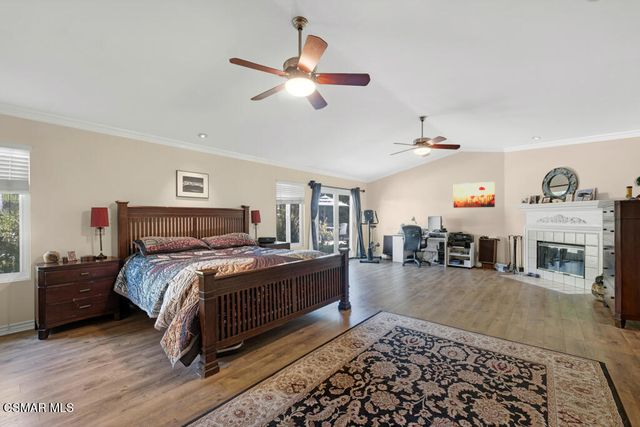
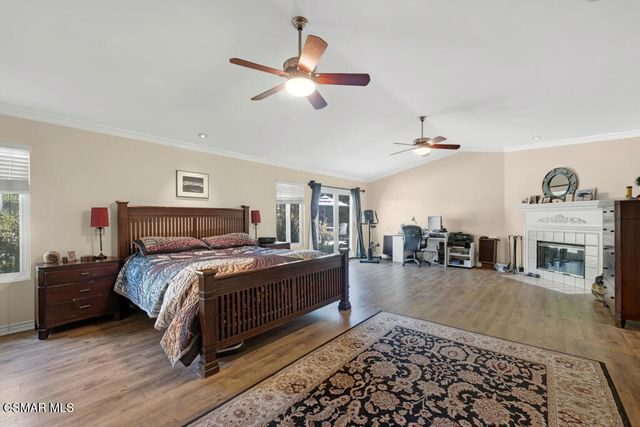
- wall art (473, 195)
